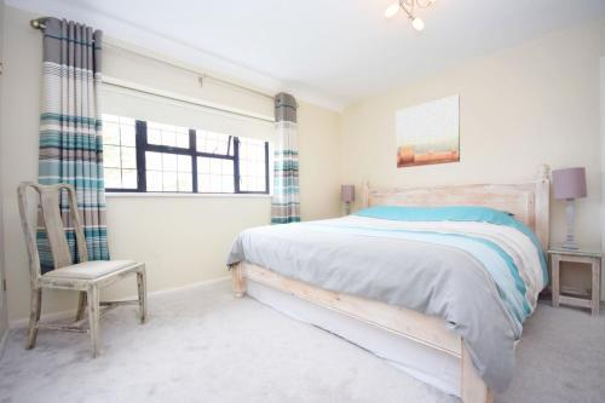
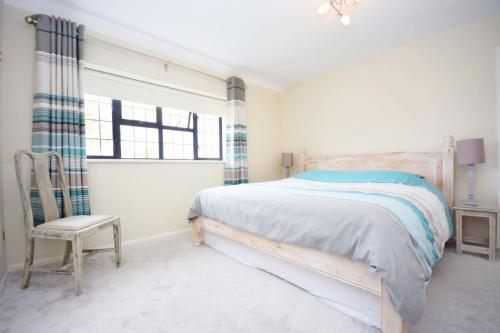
- wall art (425, 134)
